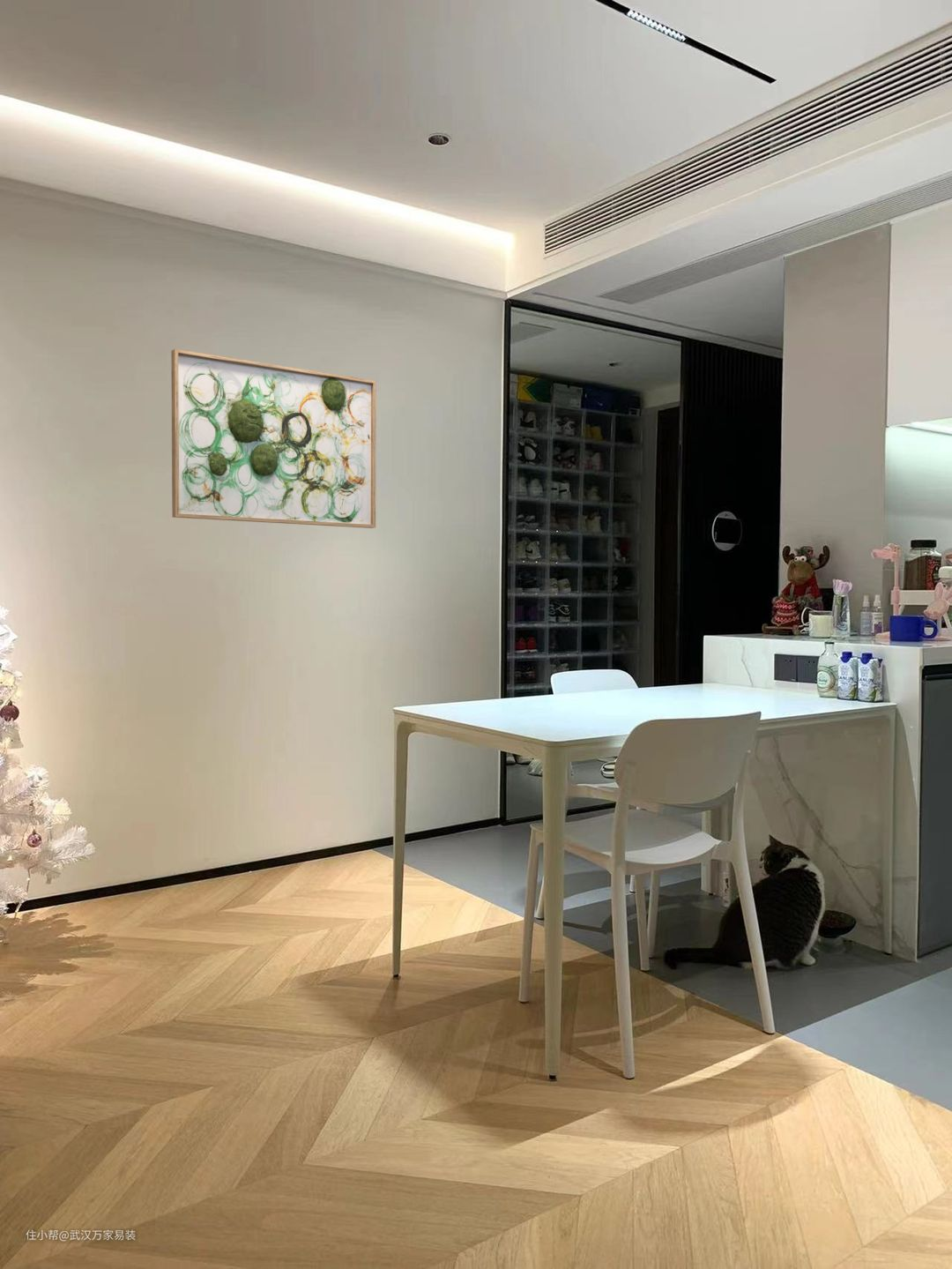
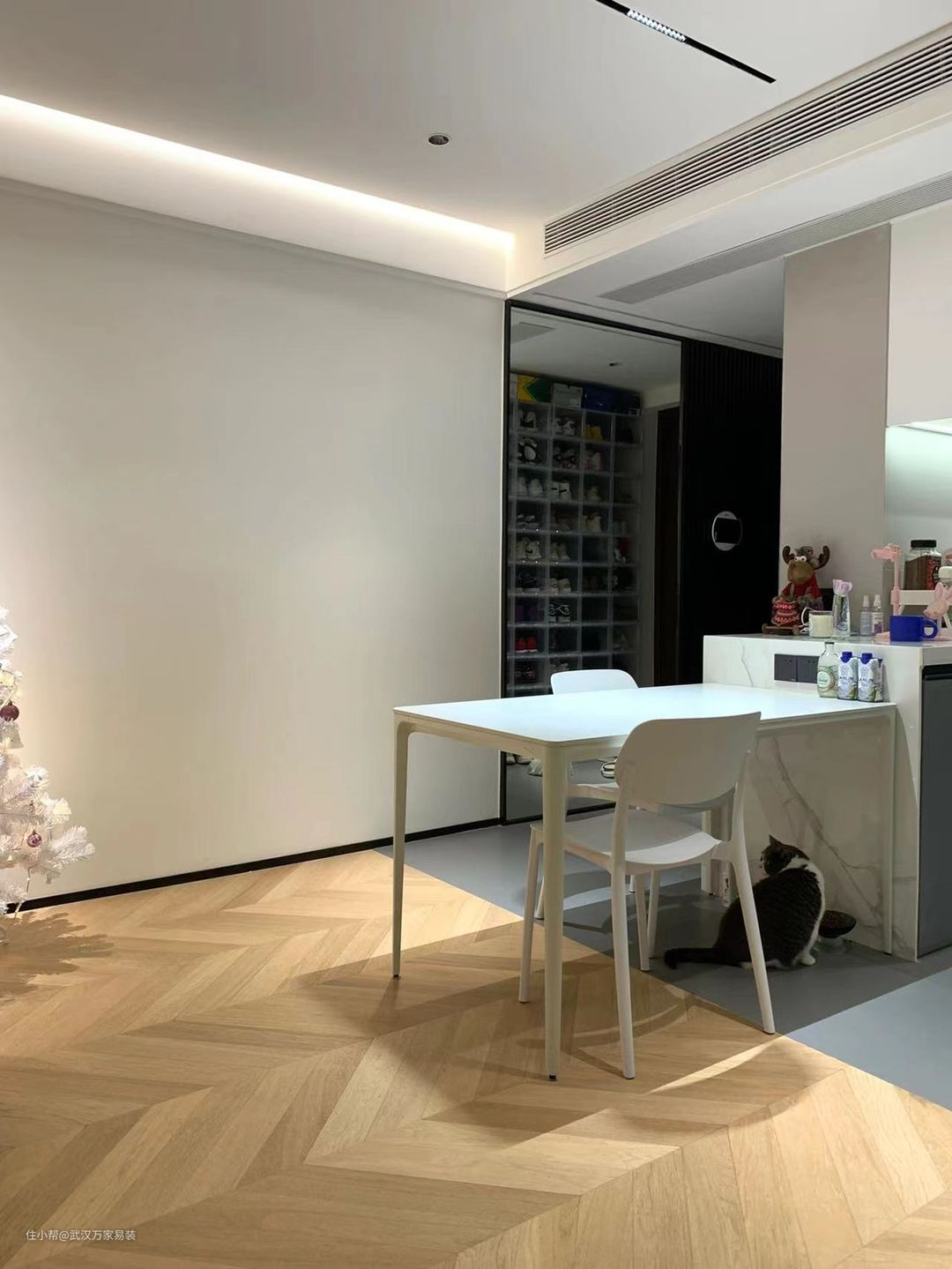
- wall art (281, 444)
